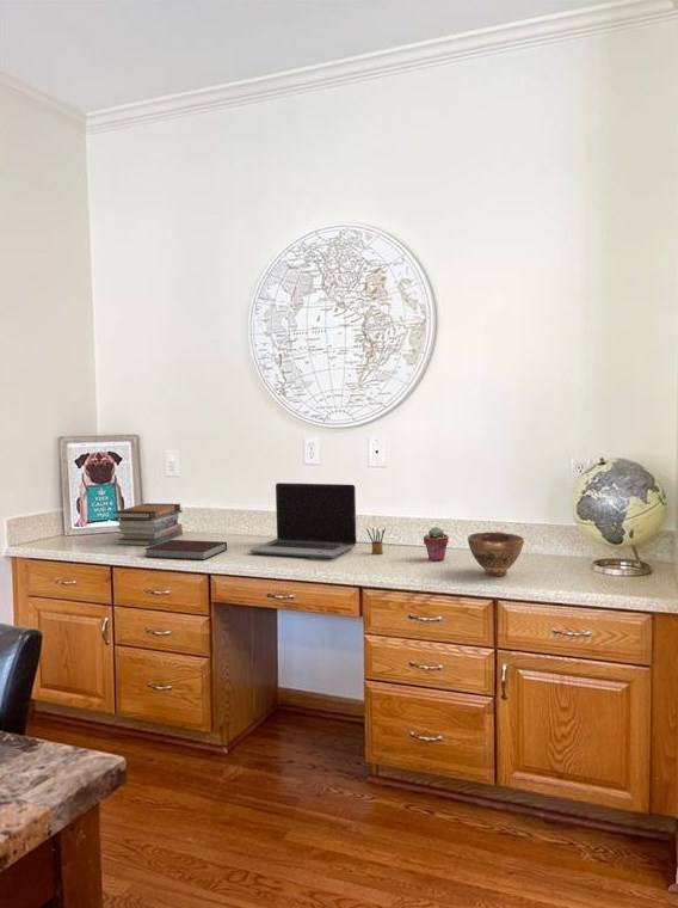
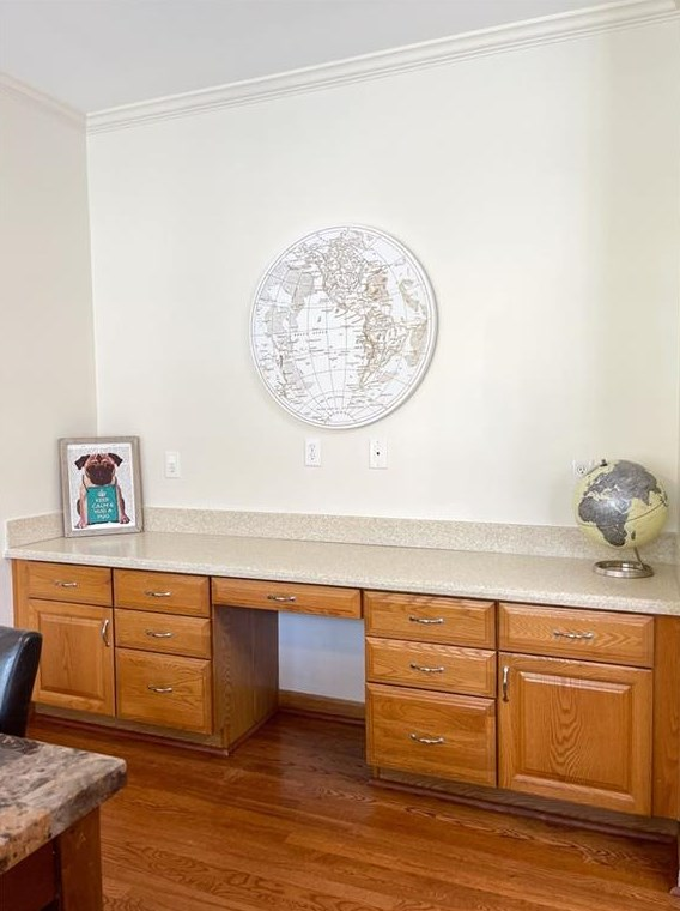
- pencil box (376, 540)
- notebook (186, 548)
- laptop computer (302, 519)
- bowl (495, 554)
- book stack (148, 523)
- potted succulent (436, 542)
